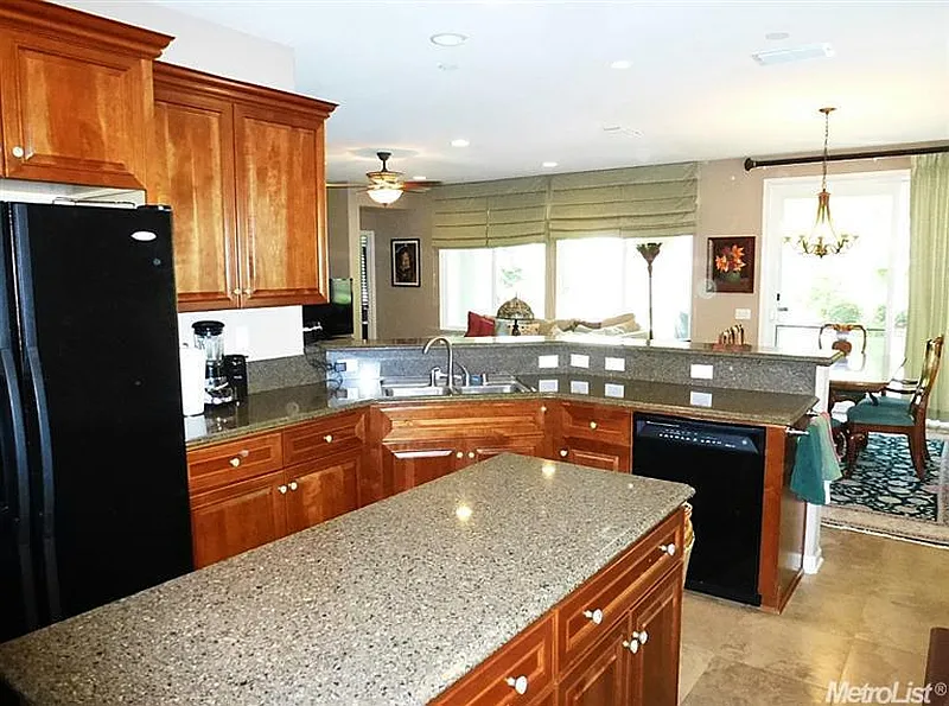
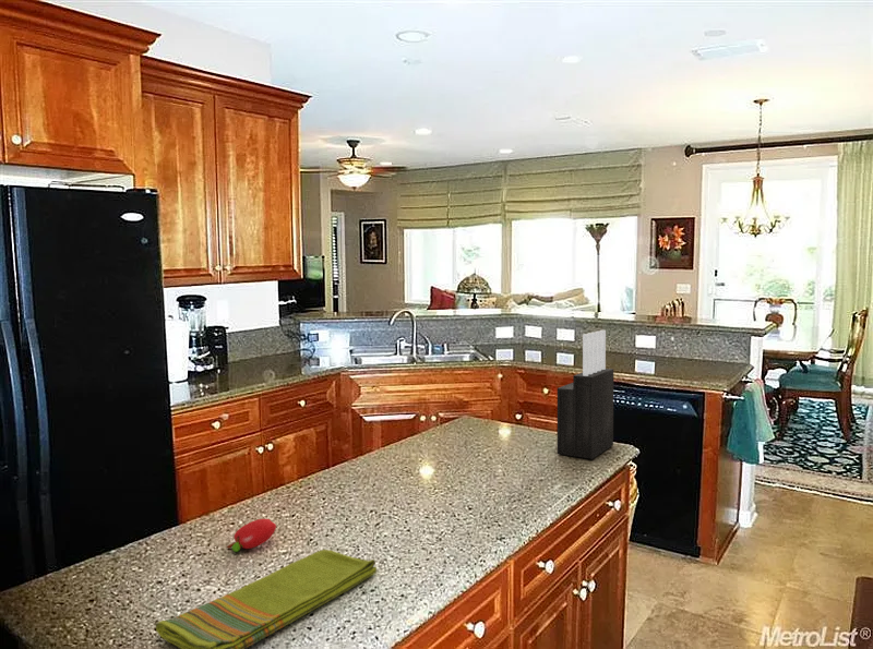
+ dish towel (275, 593)
+ fruit (251, 533)
+ knife block (582, 390)
